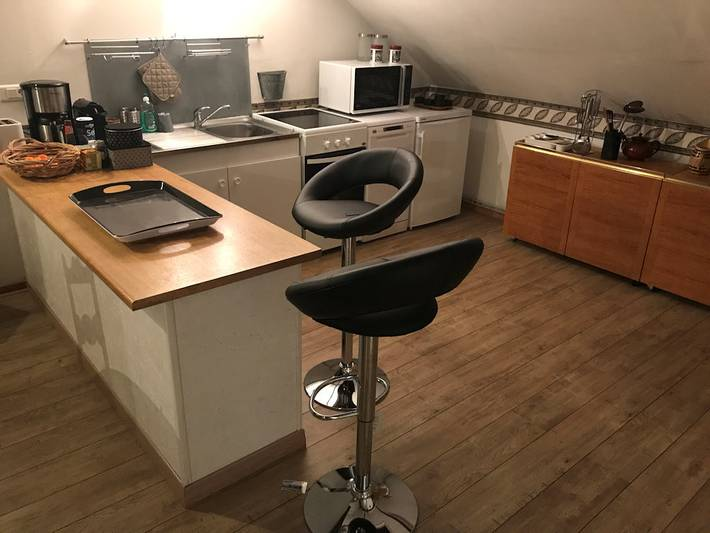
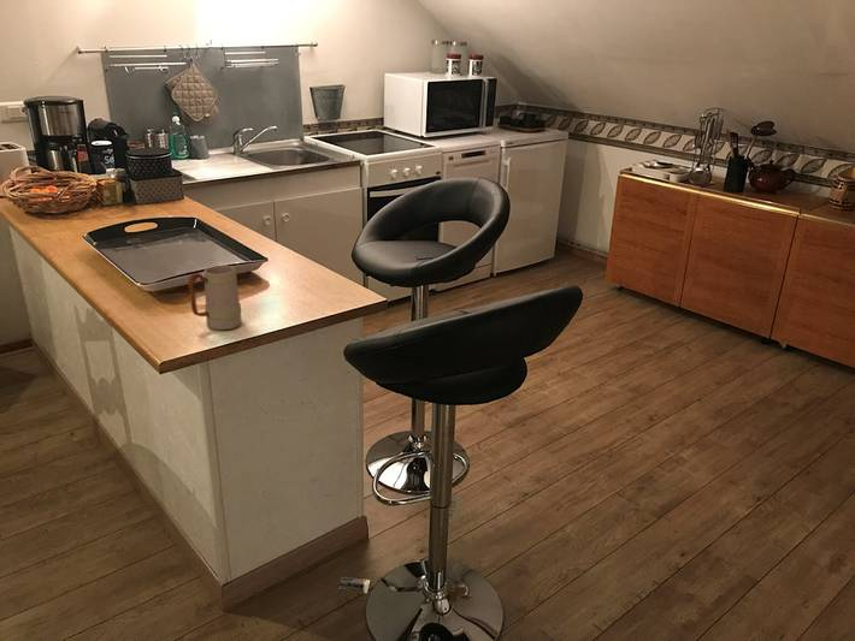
+ mug (214, 297)
